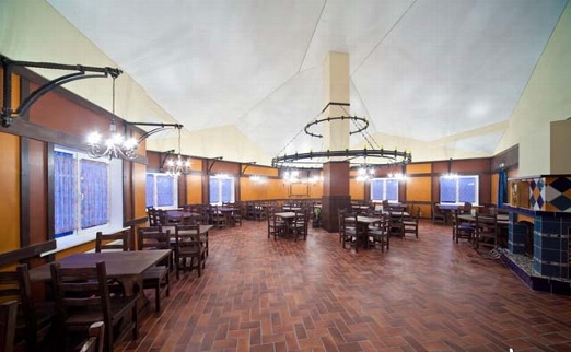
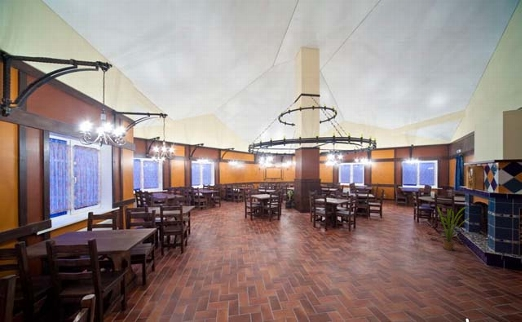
+ house plant (451, 227)
